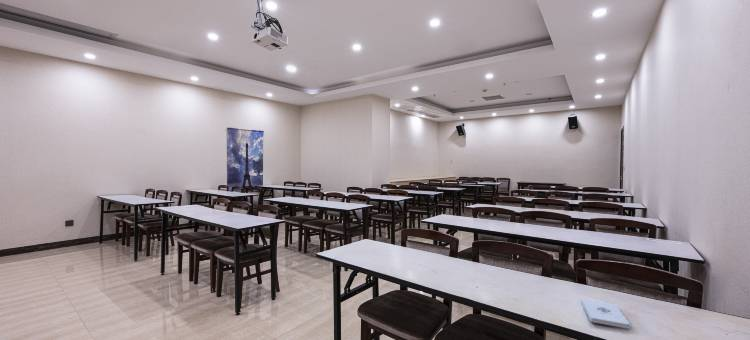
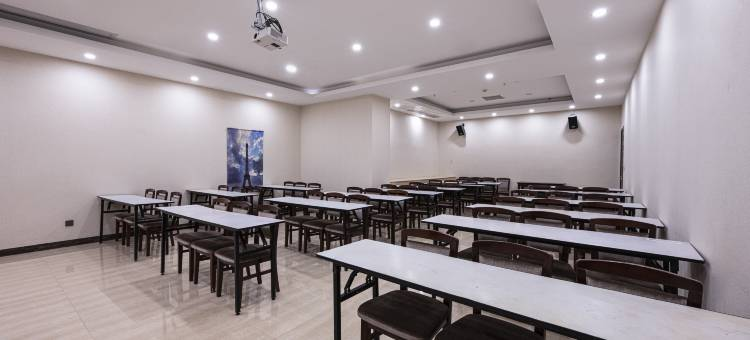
- notepad (603, 312)
